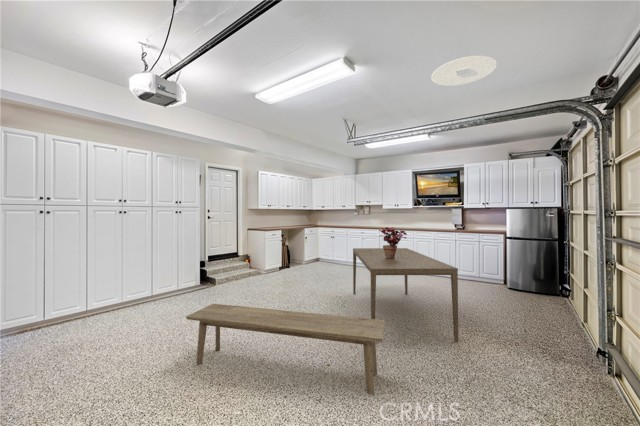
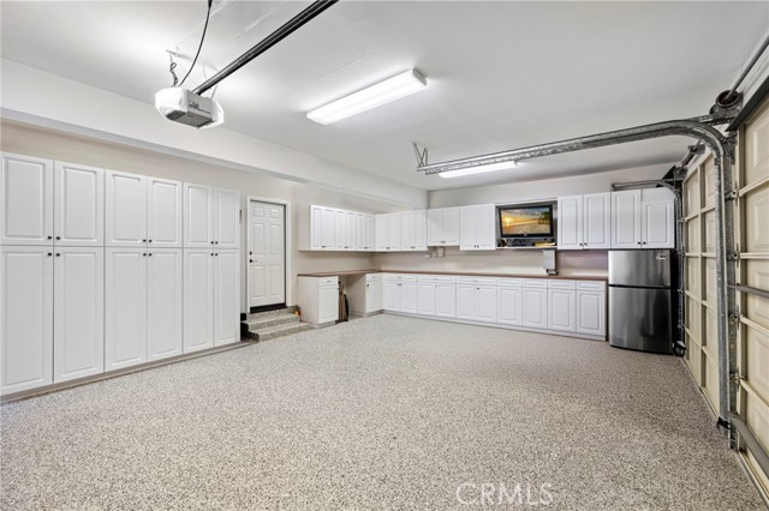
- bench (283, 334)
- dining table (393, 274)
- potted plant (392, 242)
- ceiling light (462, 69)
